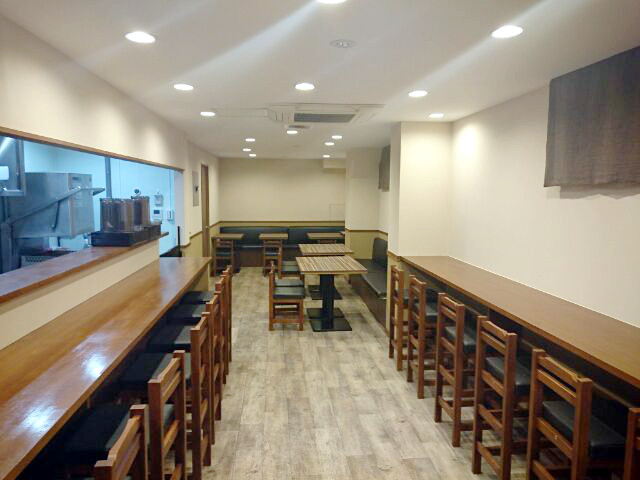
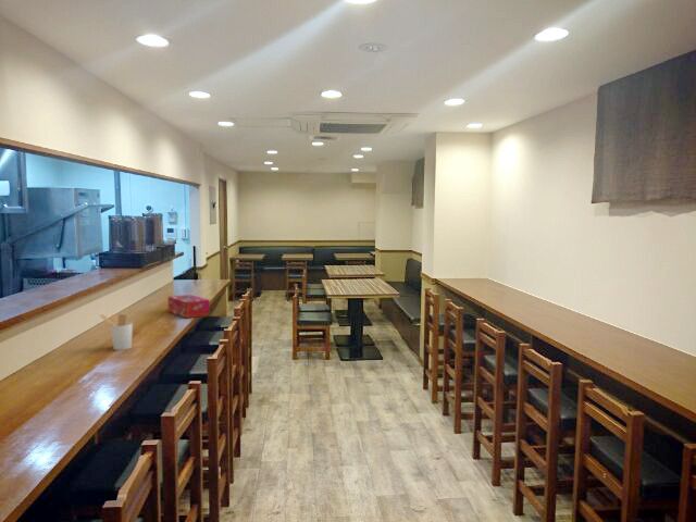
+ utensil holder (115, 331)
+ tissue box (188, 306)
